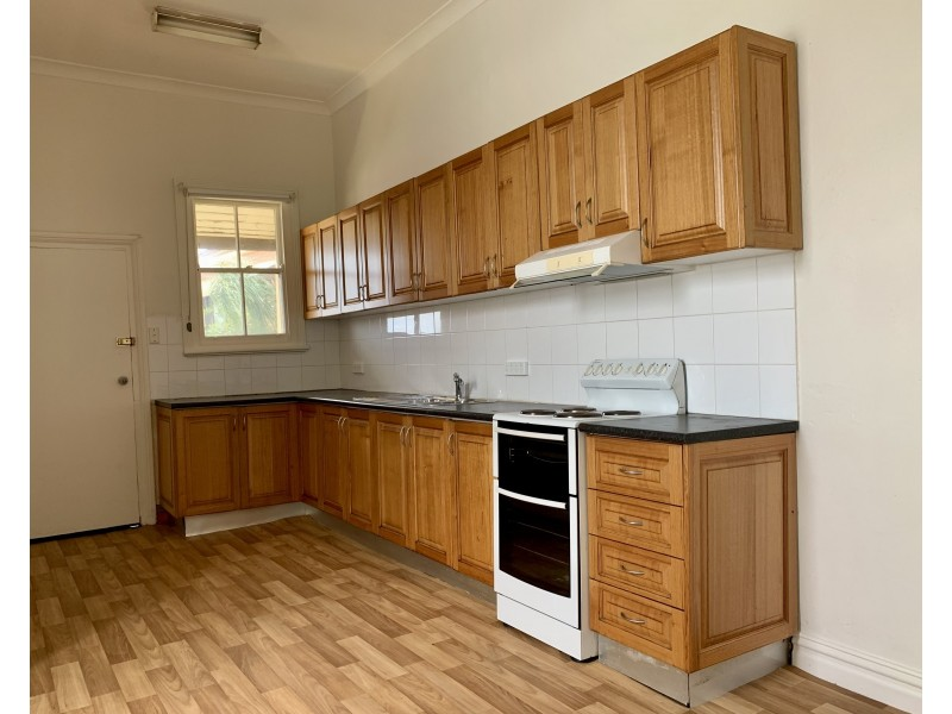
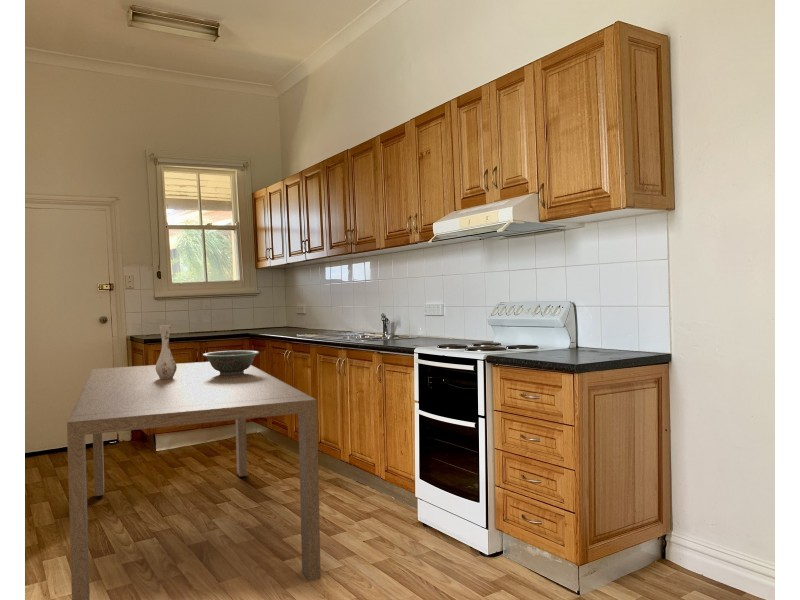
+ dining table (177, 425)
+ decorative bowl (231, 363)
+ vase (165, 351)
